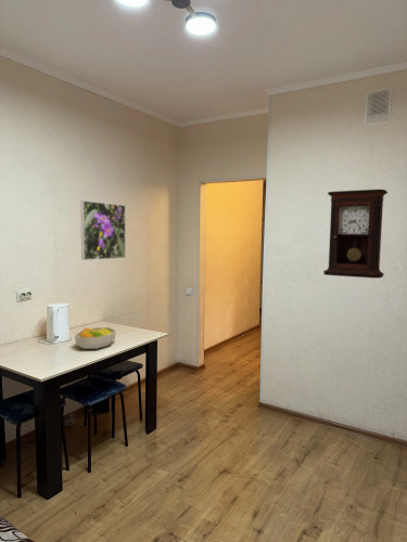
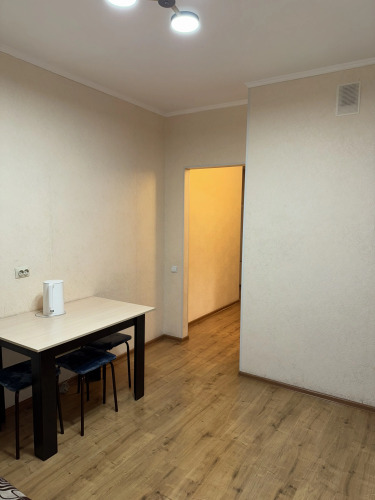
- pendulum clock (354, 233)
- fruit bowl (96, 335)
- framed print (104, 231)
